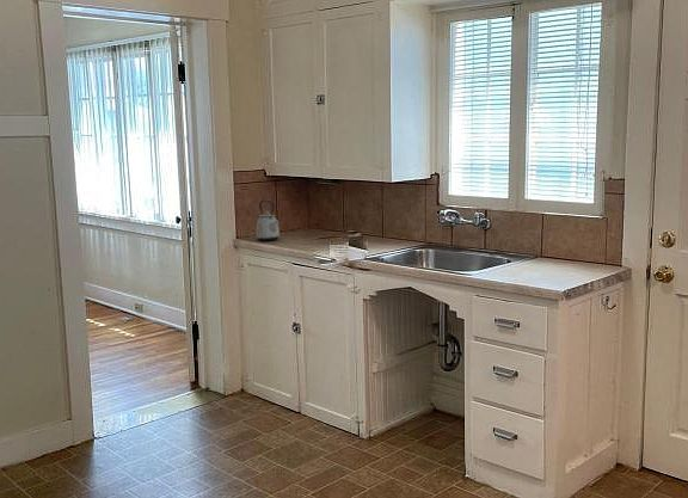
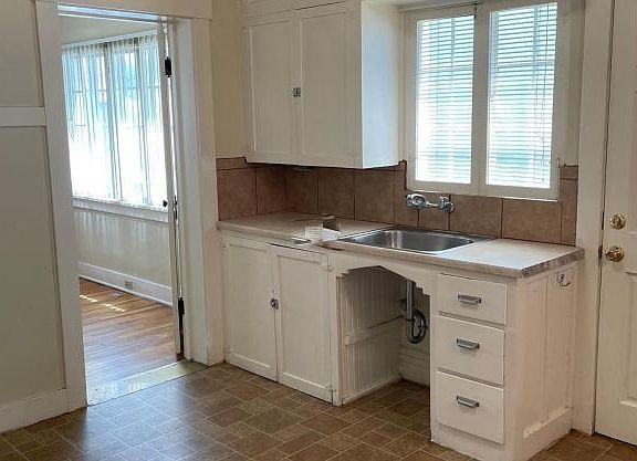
- kettle (269, 220)
